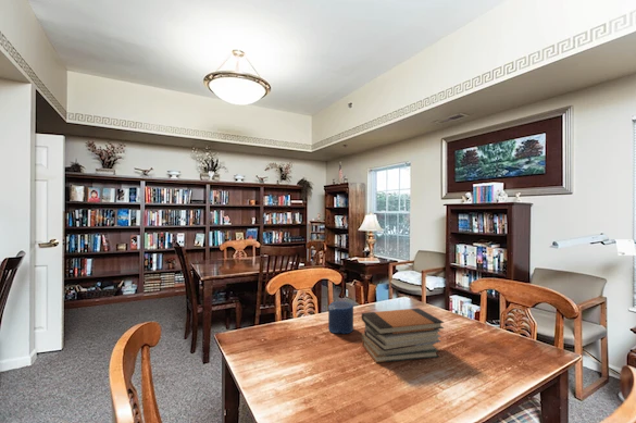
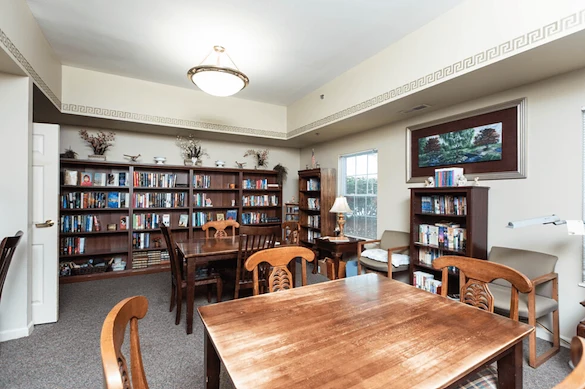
- book stack (400, 334)
- candle (340, 316)
